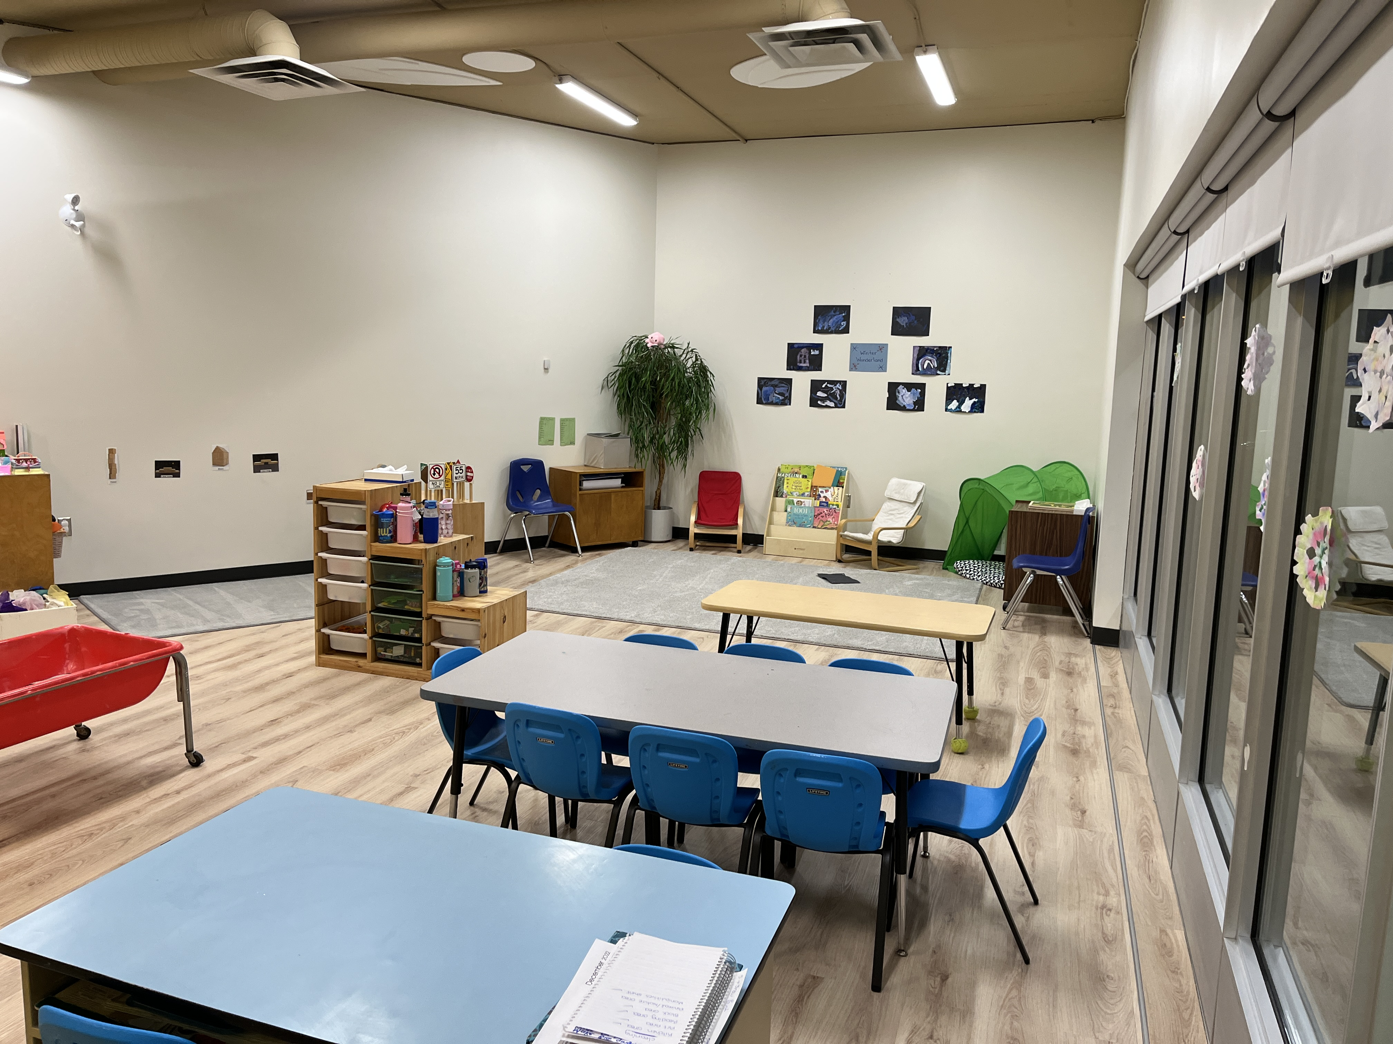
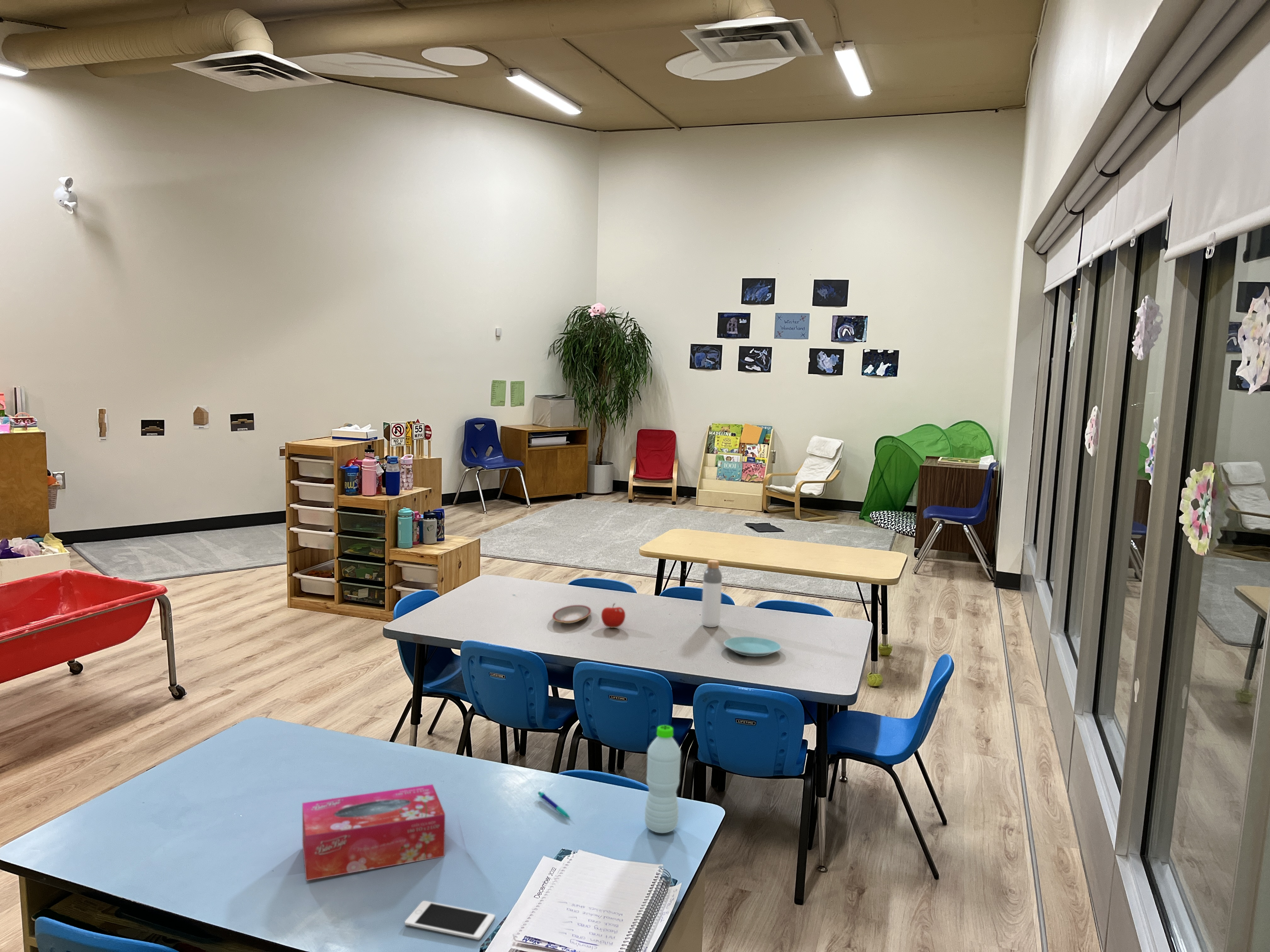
+ plate (752, 648)
+ fruit (613, 615)
+ tissue box (373, 830)
+ pen (554, 805)
+ cell phone (450, 920)
+ plate (572, 616)
+ bottle (712, 593)
+ water bottle (663, 778)
